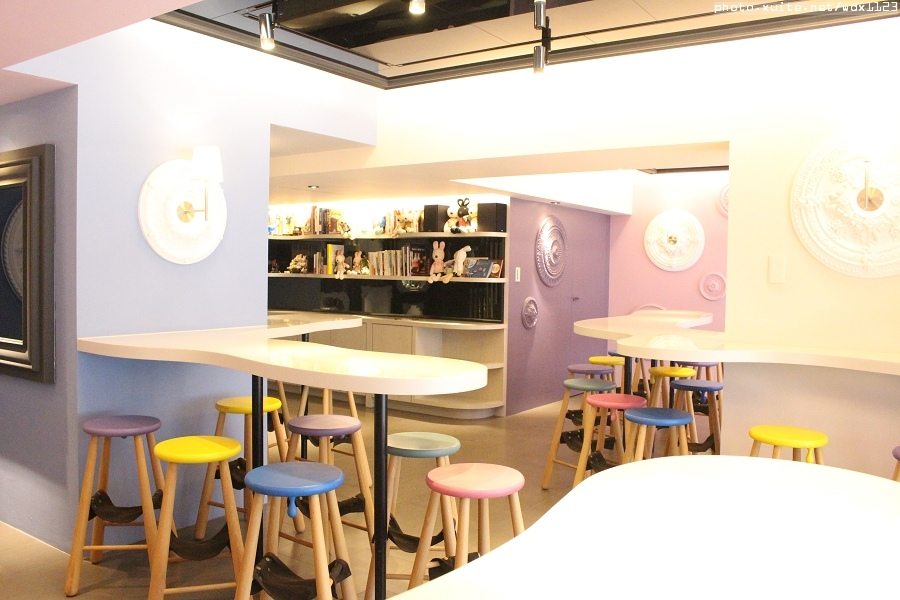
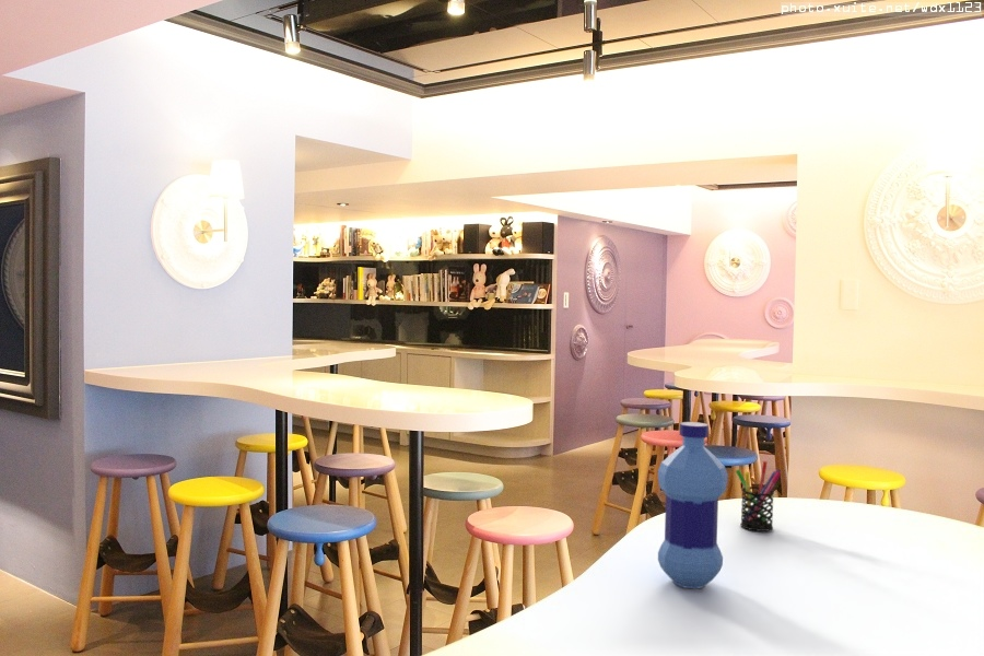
+ water bottle (691, 503)
+ pen holder (754, 494)
